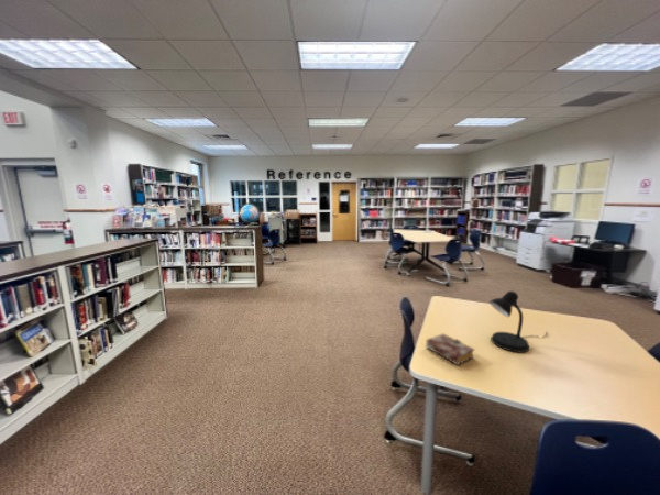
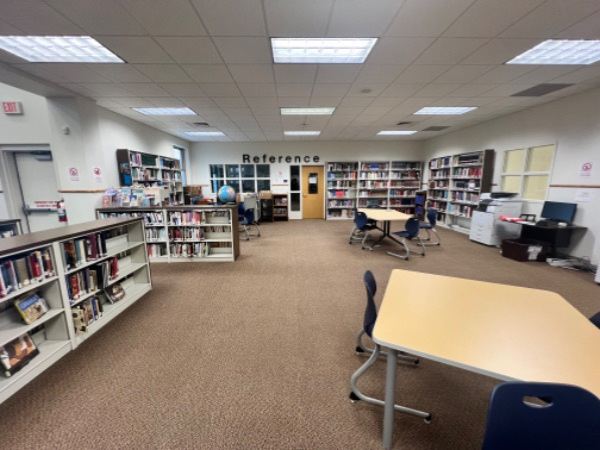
- desk lamp (521, 315)
- book (449, 348)
